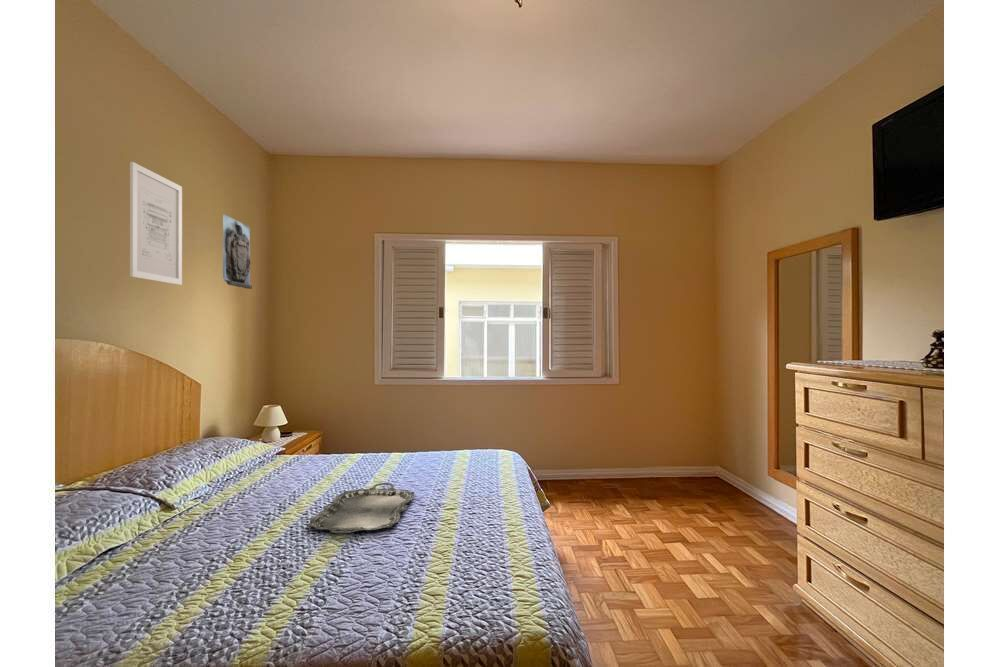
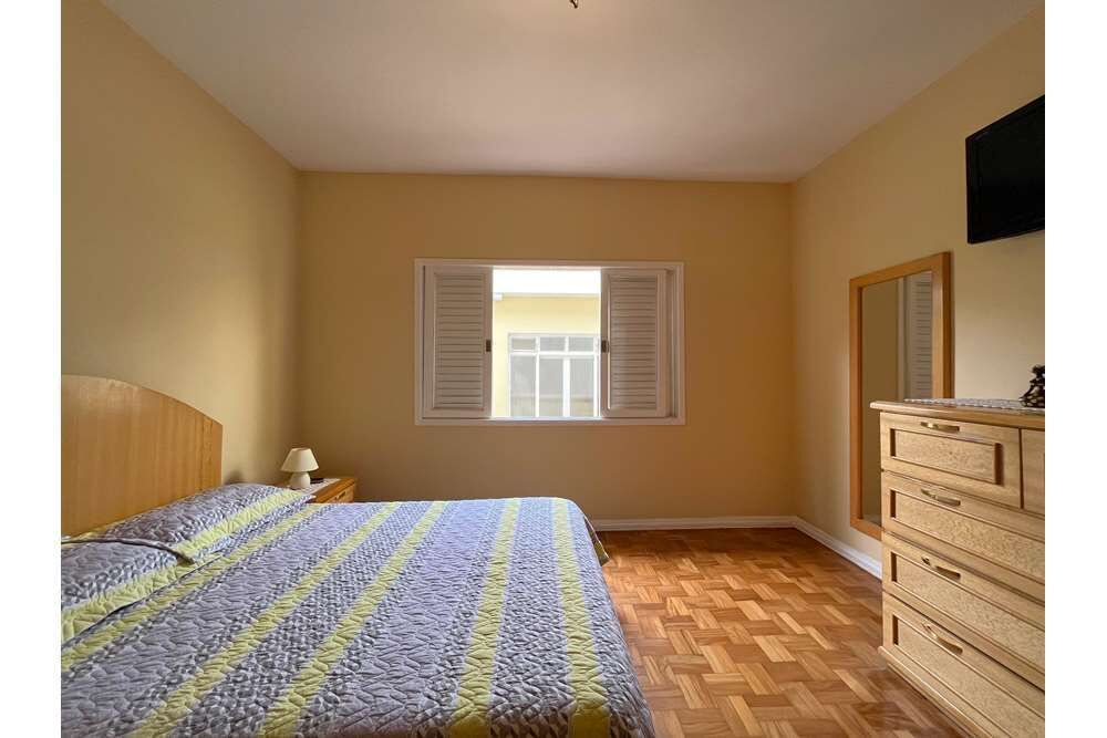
- serving tray (365, 507)
- wall sculpture (239, 254)
- wall art (158, 228)
